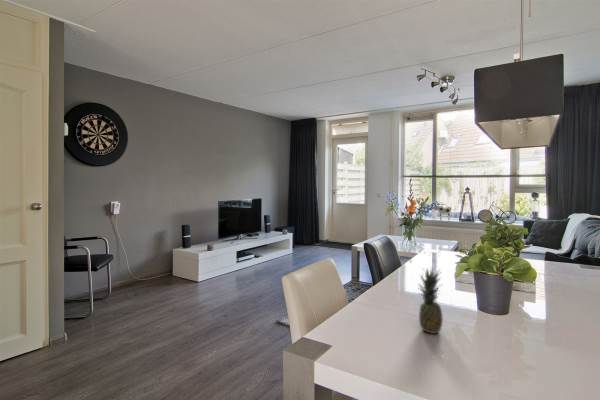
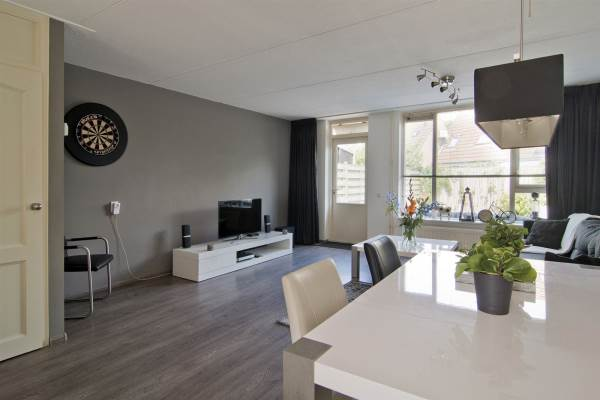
- fruit (429, 298)
